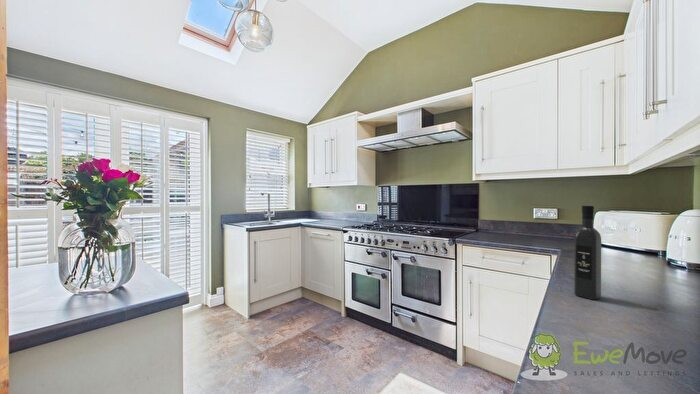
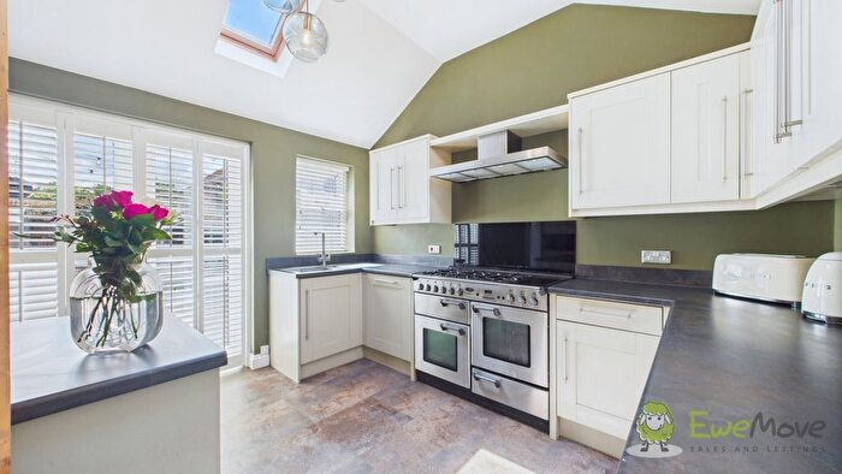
- wine bottle (587, 251)
